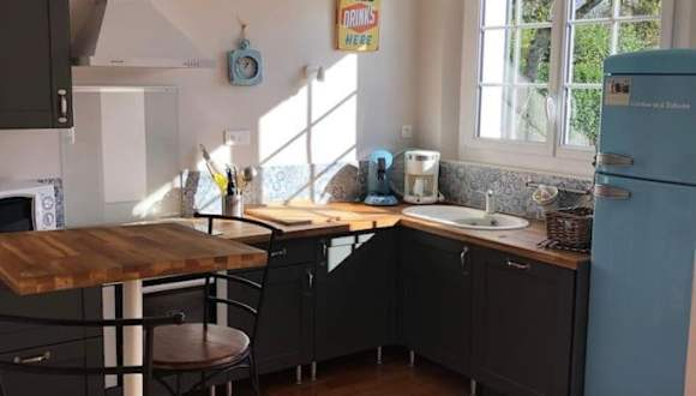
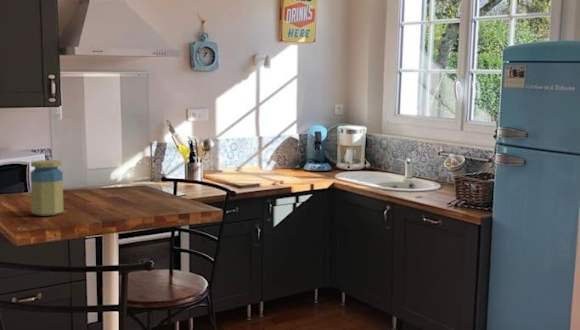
+ jar (46, 187)
